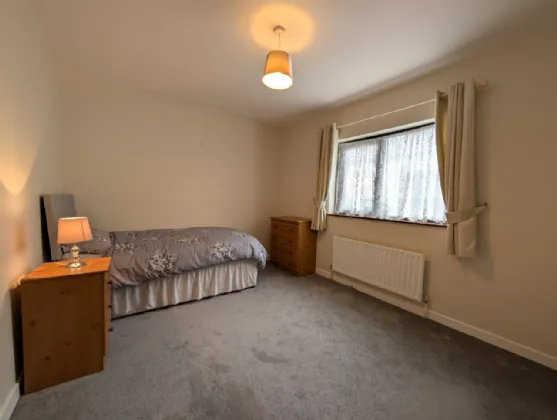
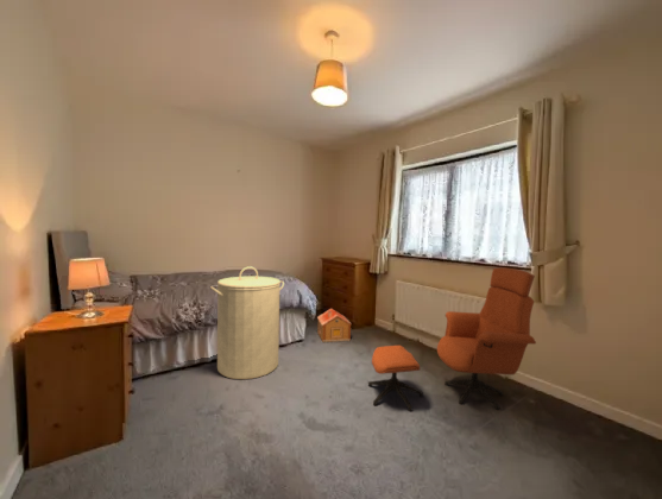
+ laundry hamper (248, 316)
+ toy house (333, 323)
+ armchair (446, 331)
